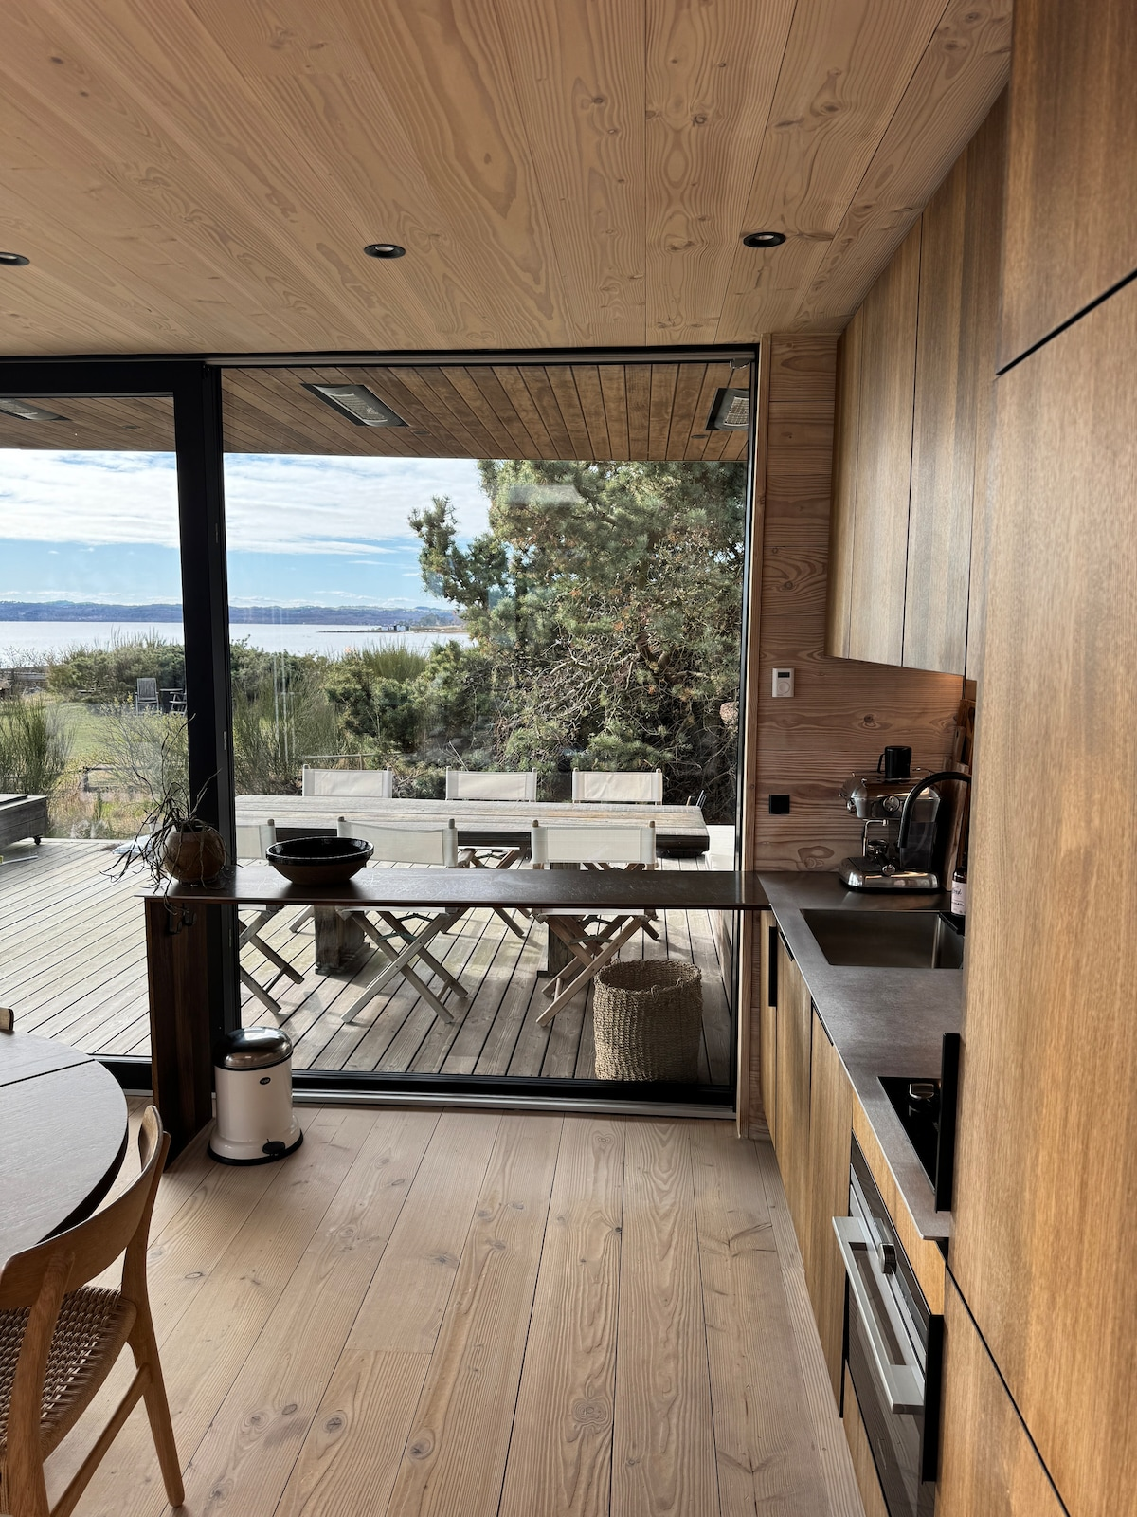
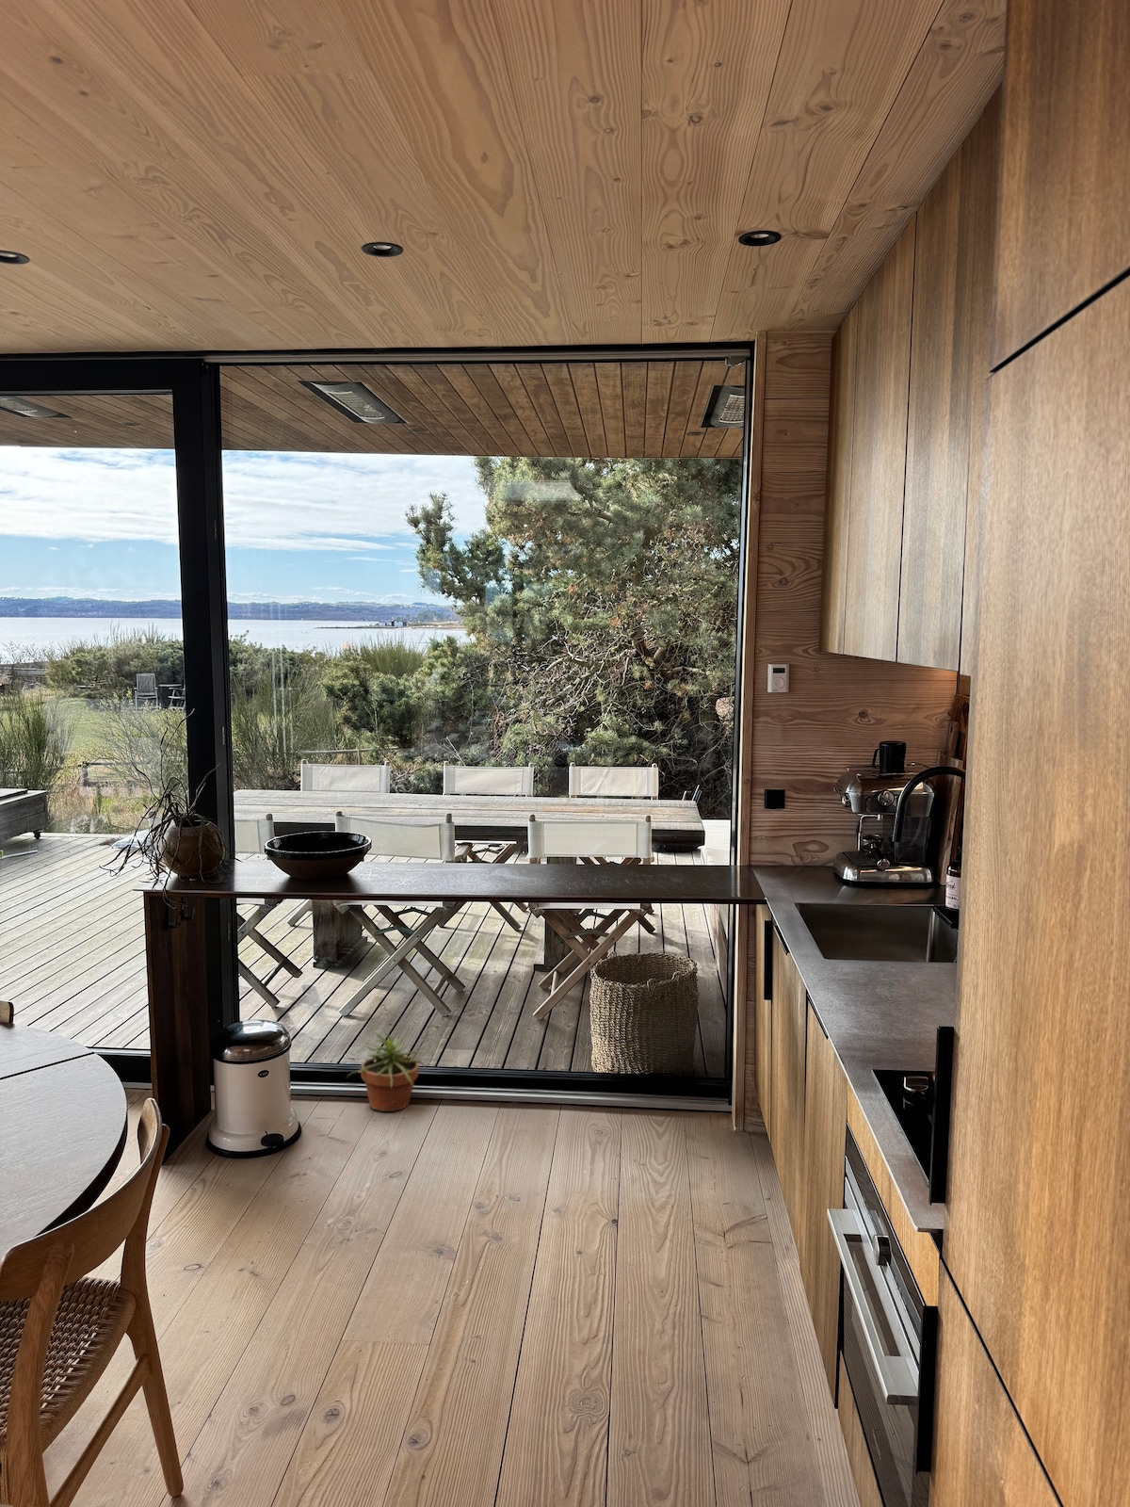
+ potted plant (391, 1068)
